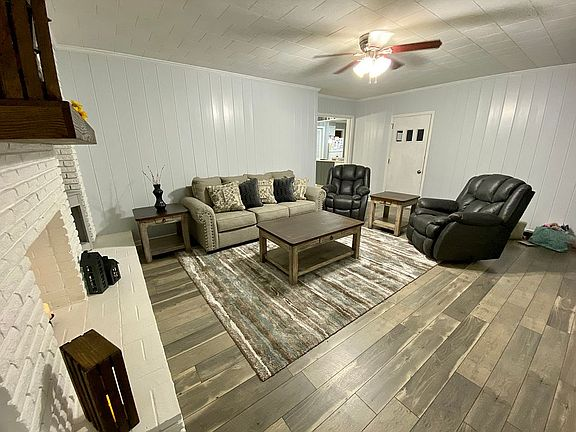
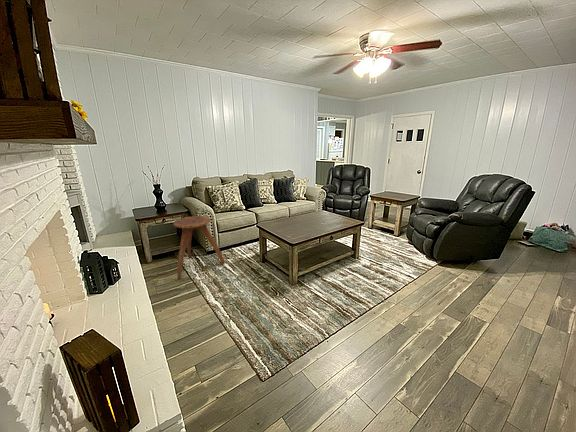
+ stool (189, 245)
